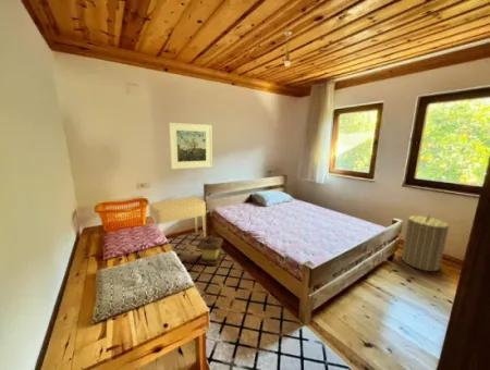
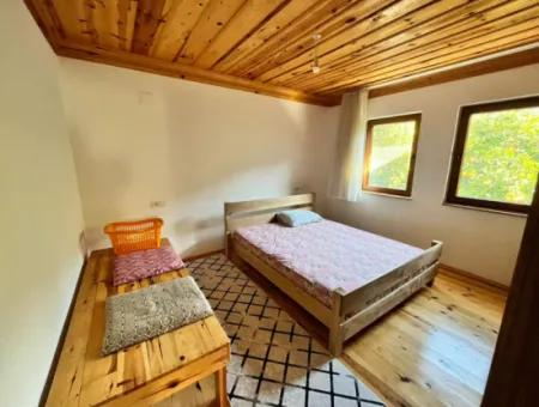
- laundry hamper (424, 238)
- nightstand (177, 220)
- lantern (210, 247)
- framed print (192, 146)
